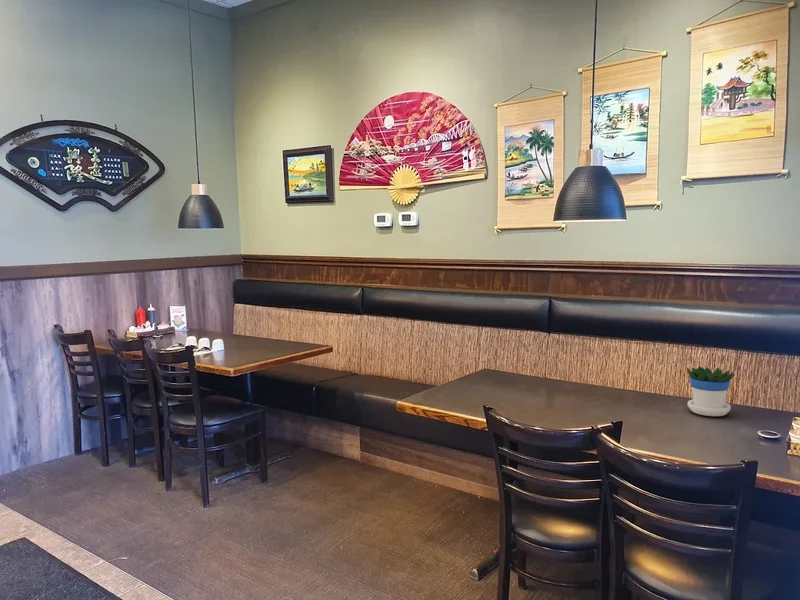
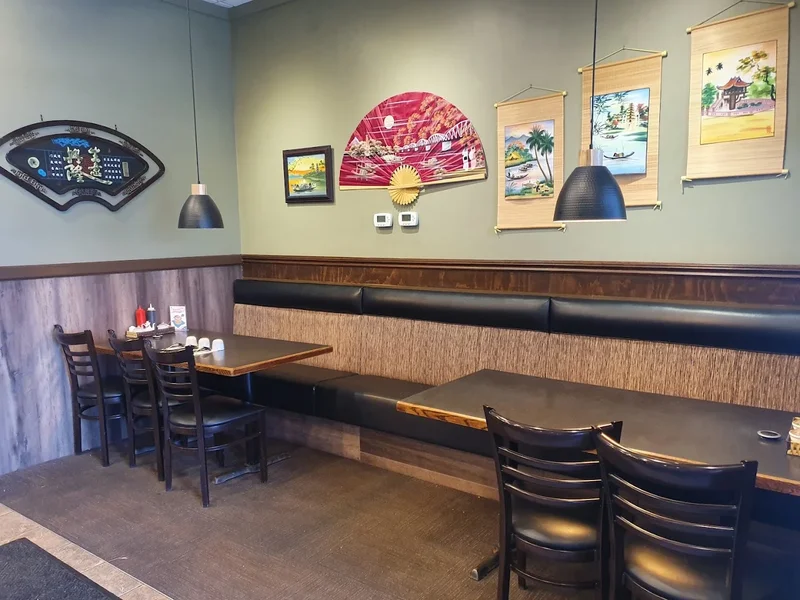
- flowerpot (709, 391)
